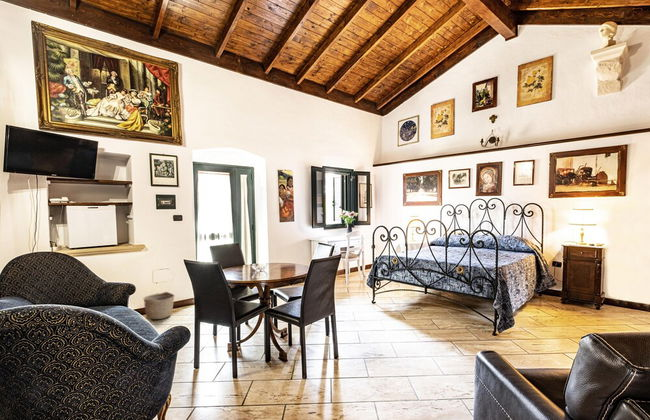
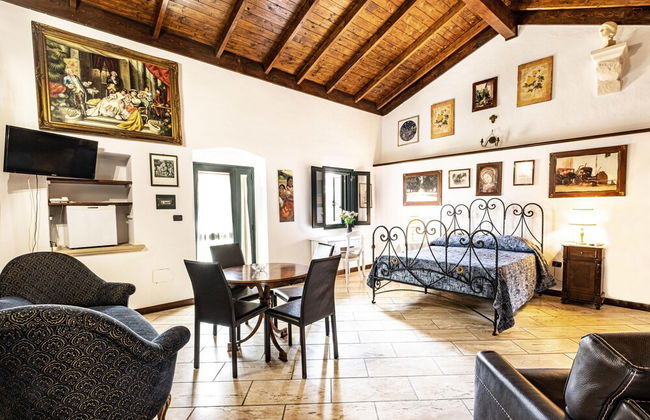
- basket (159, 304)
